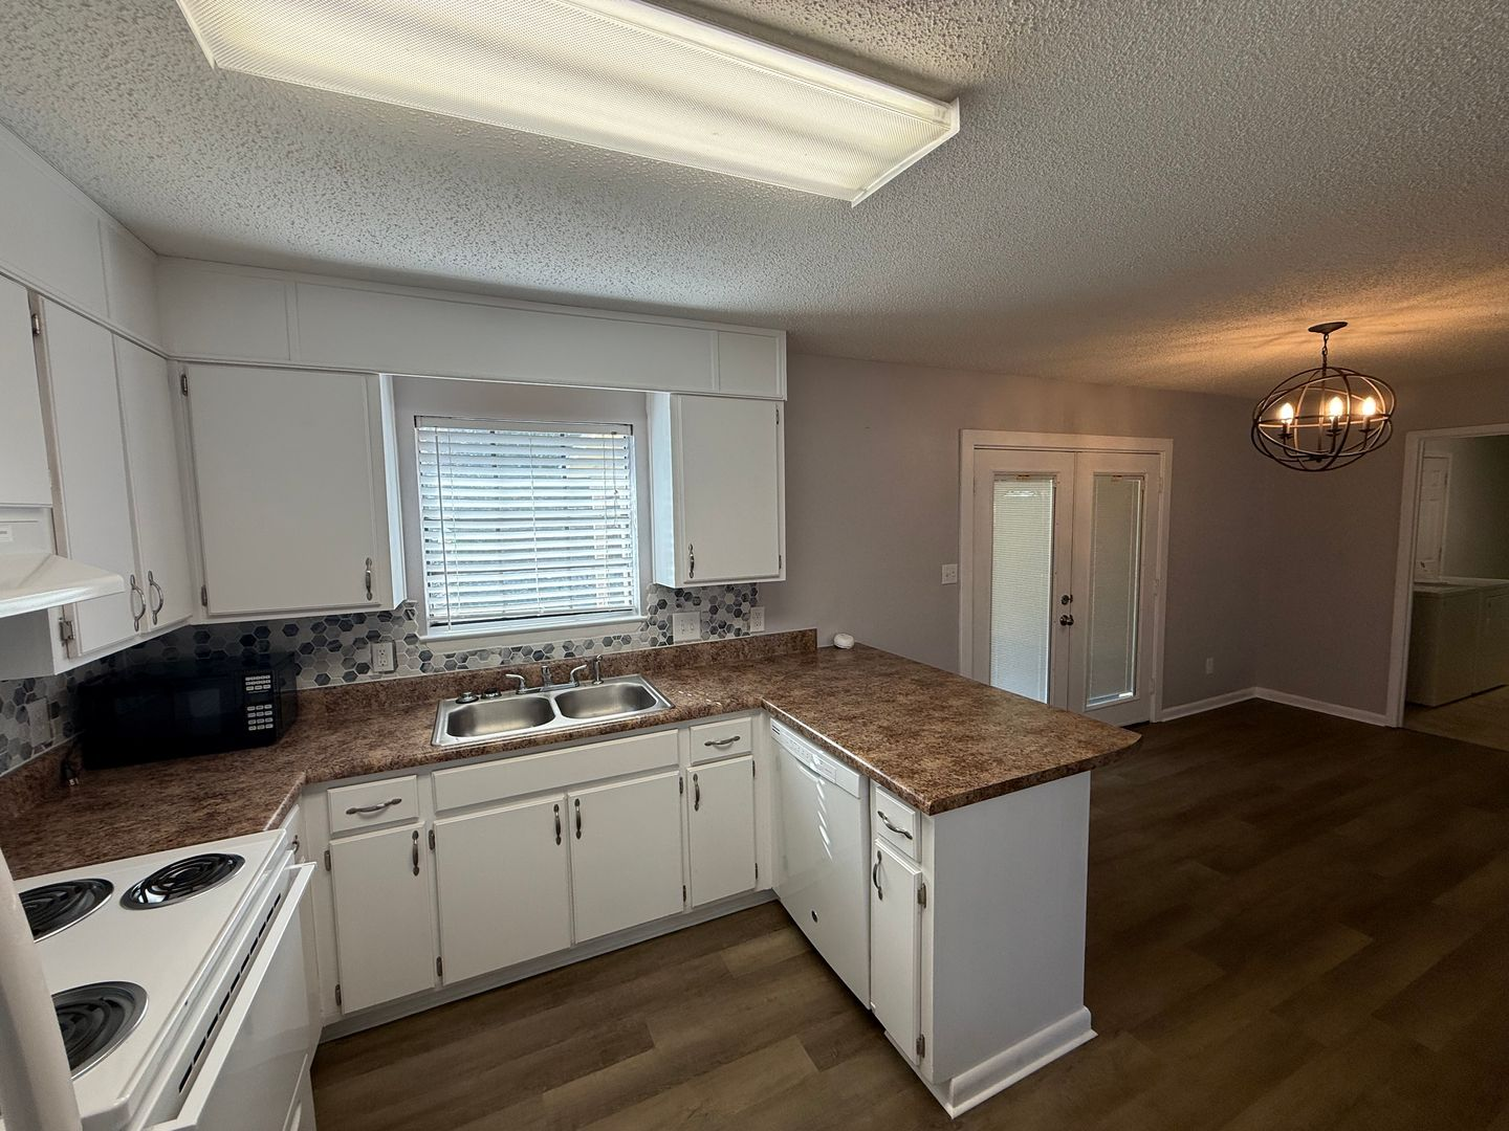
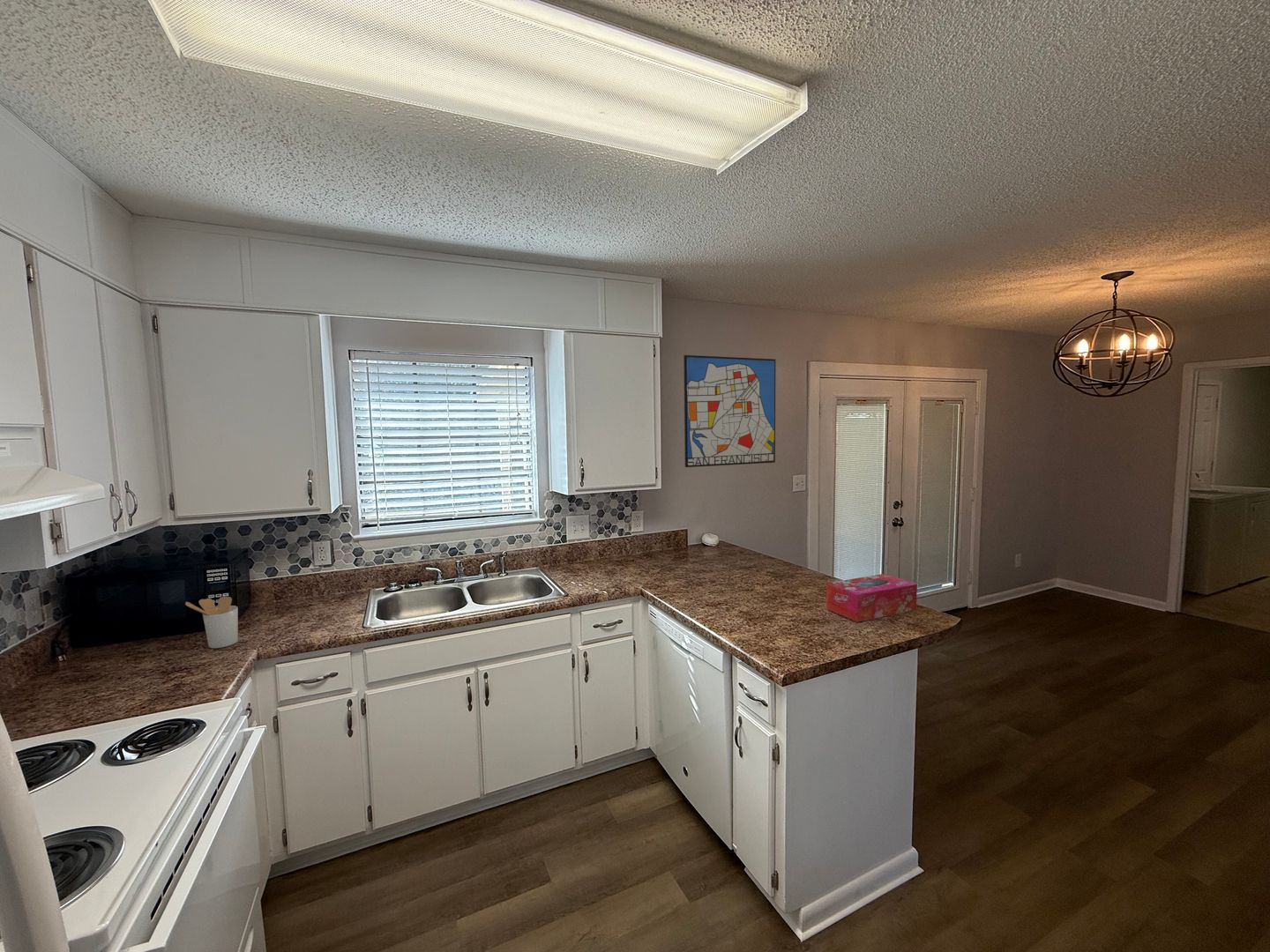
+ utensil holder (212, 621)
+ tissue box (870, 596)
+ wall art (731, 411)
